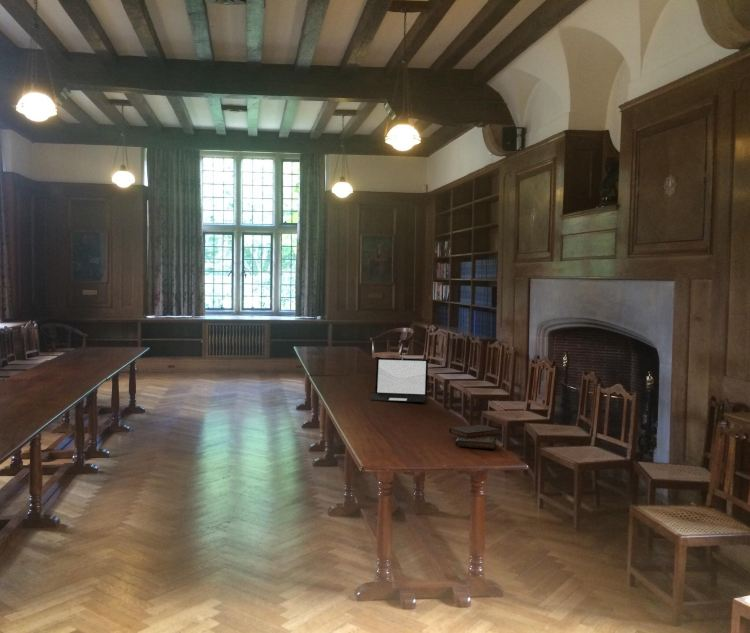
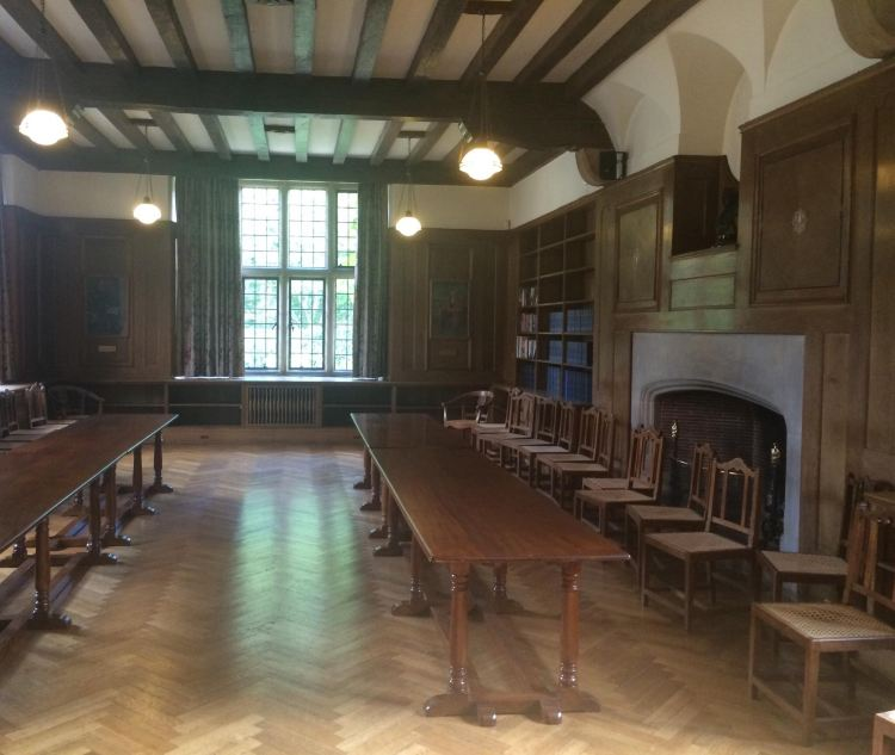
- laptop (399, 379)
- diary (473, 435)
